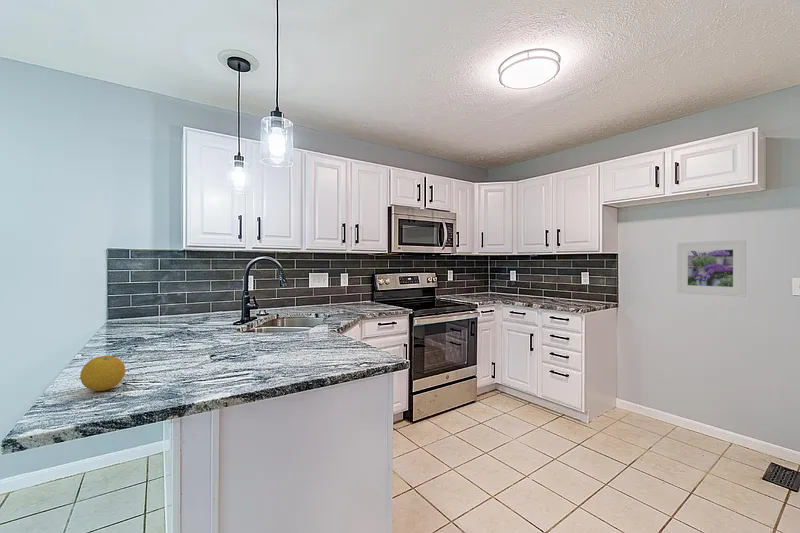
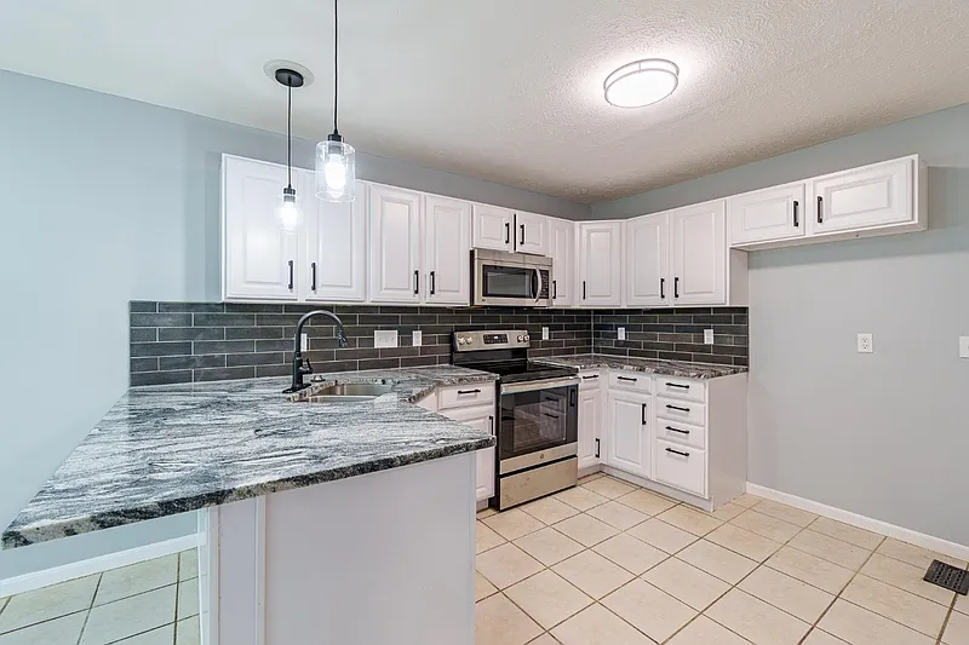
- fruit (103, 373)
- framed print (709, 268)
